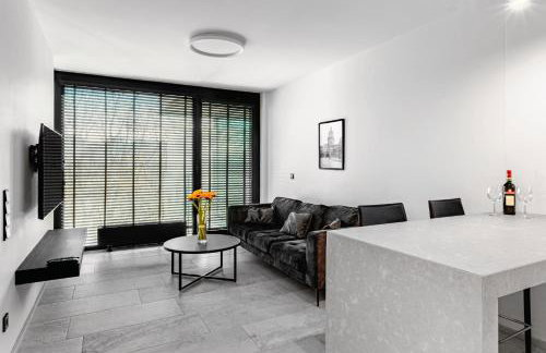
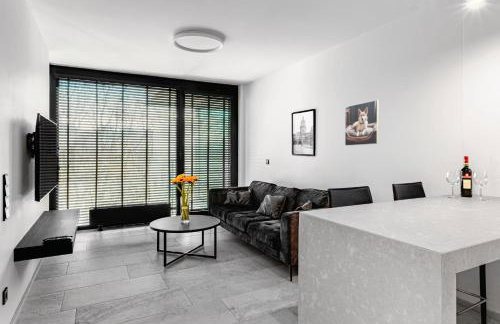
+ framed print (361, 124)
